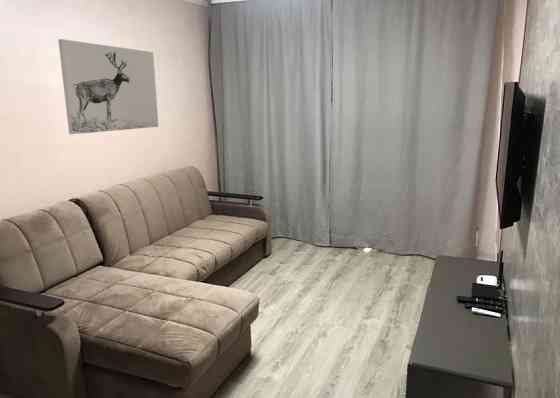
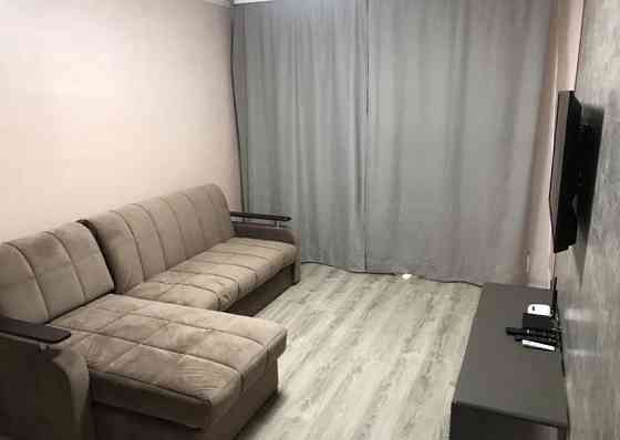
- wall art (115, 89)
